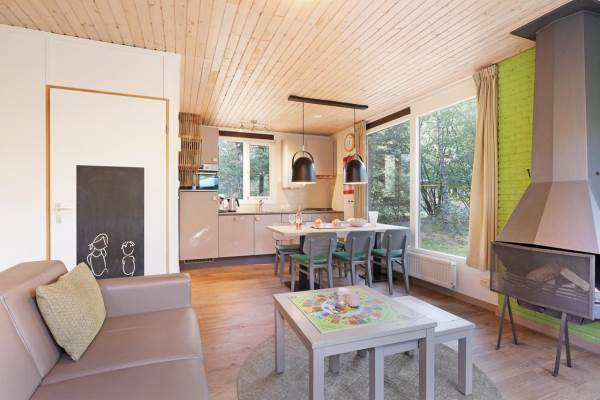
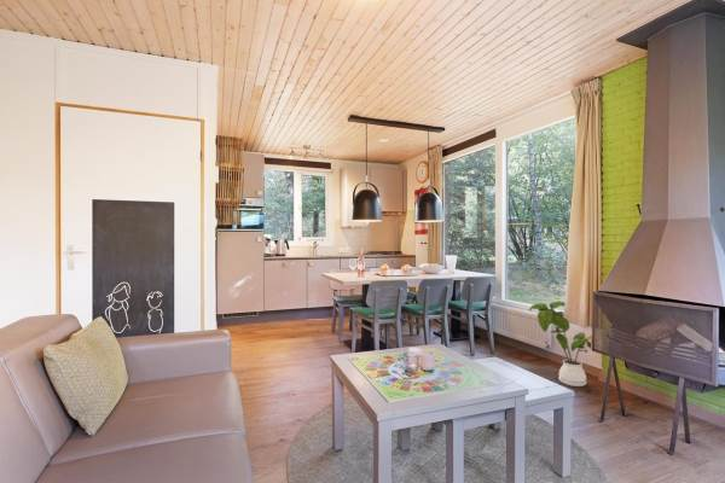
+ house plant (564, 343)
